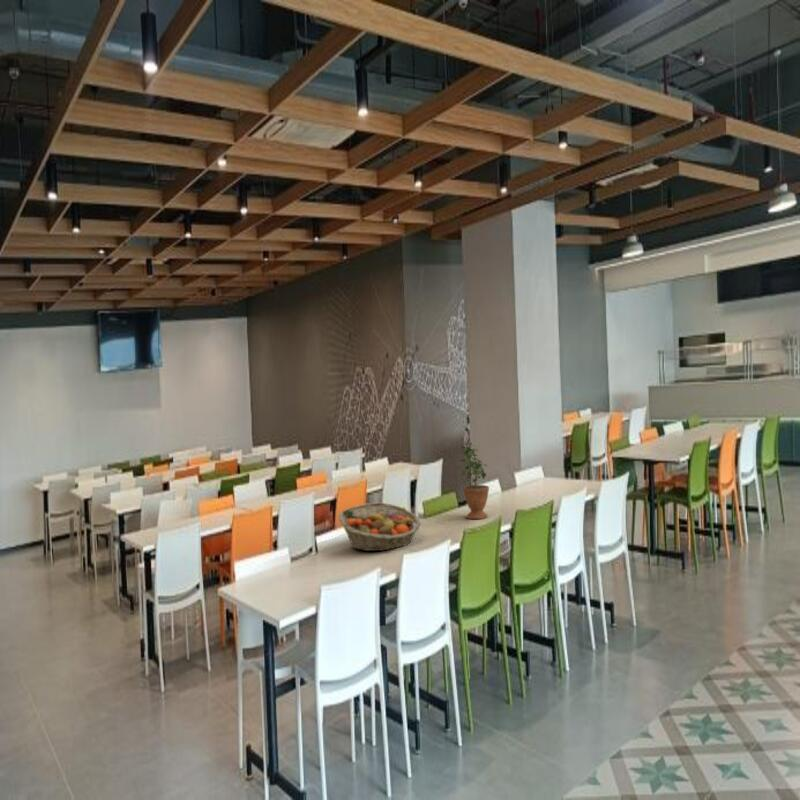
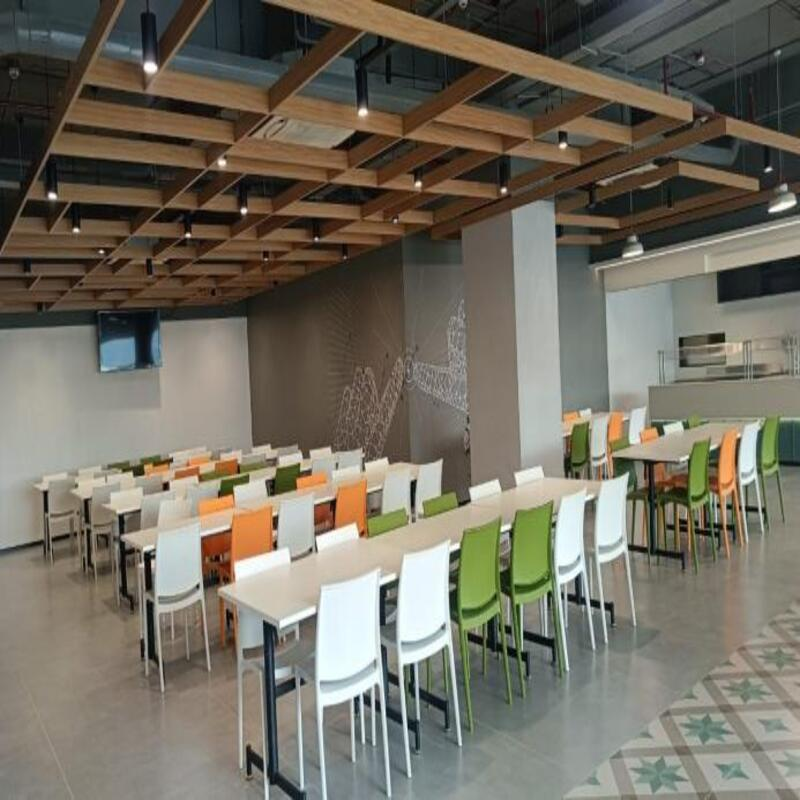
- potted plant (472, 479)
- fruit basket (379, 526)
